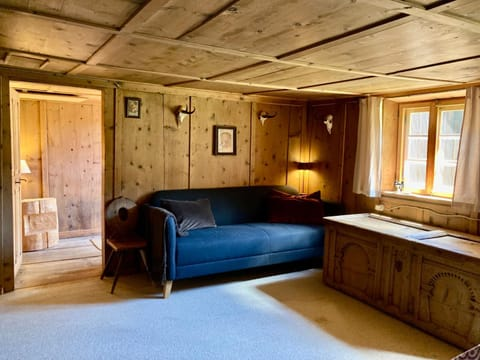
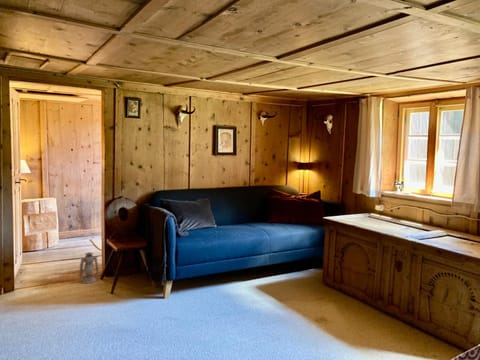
+ lantern (89, 266)
